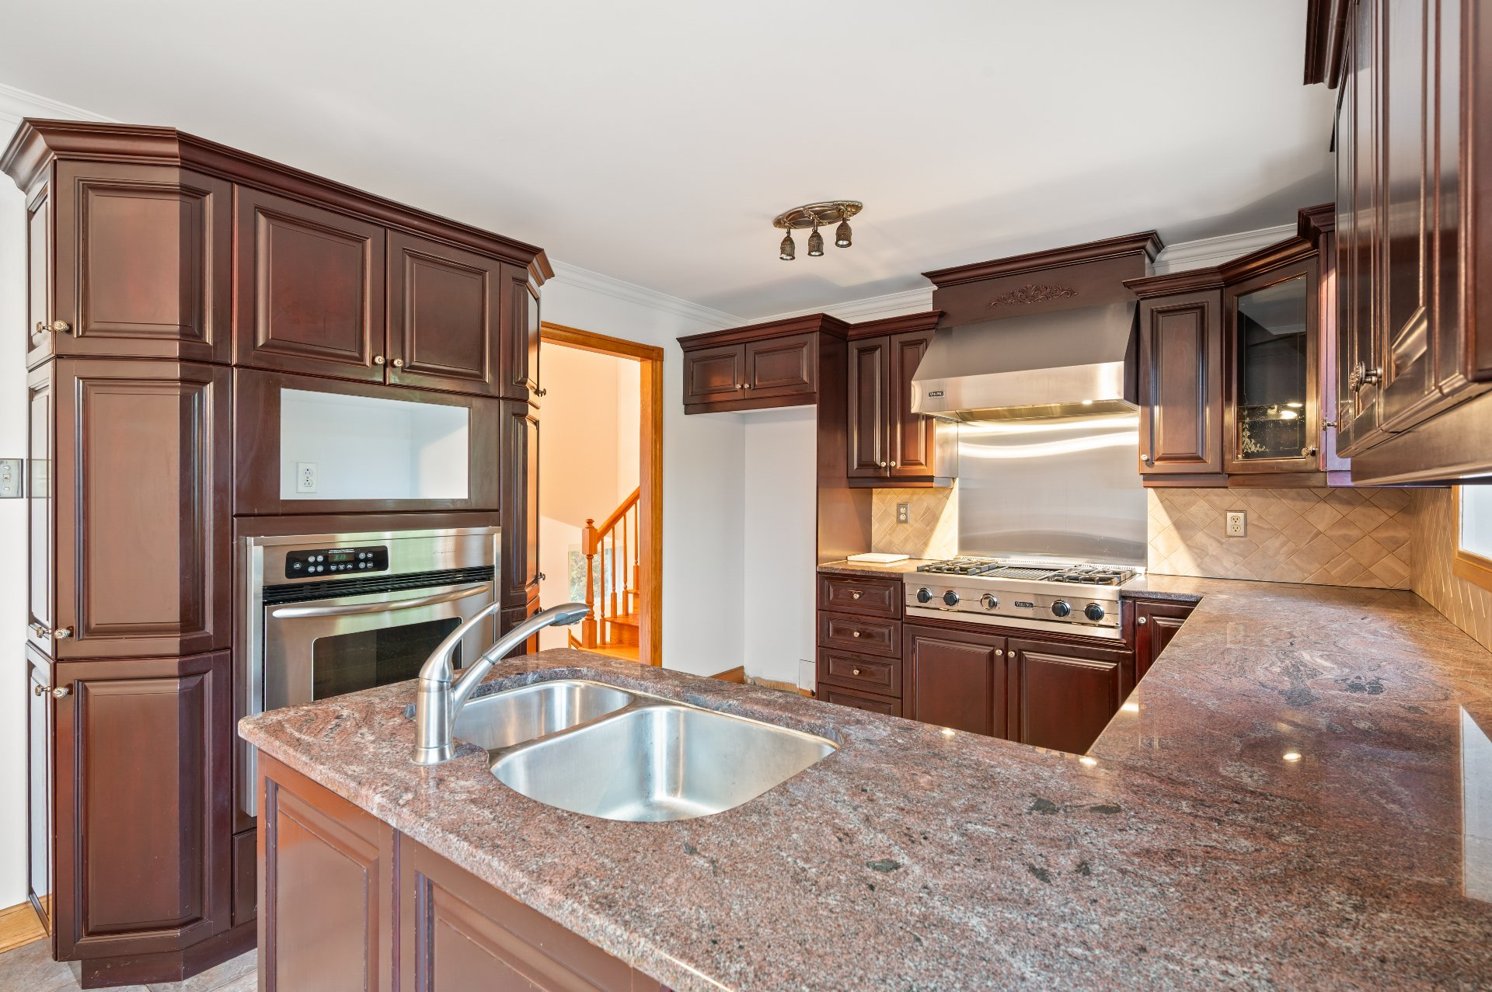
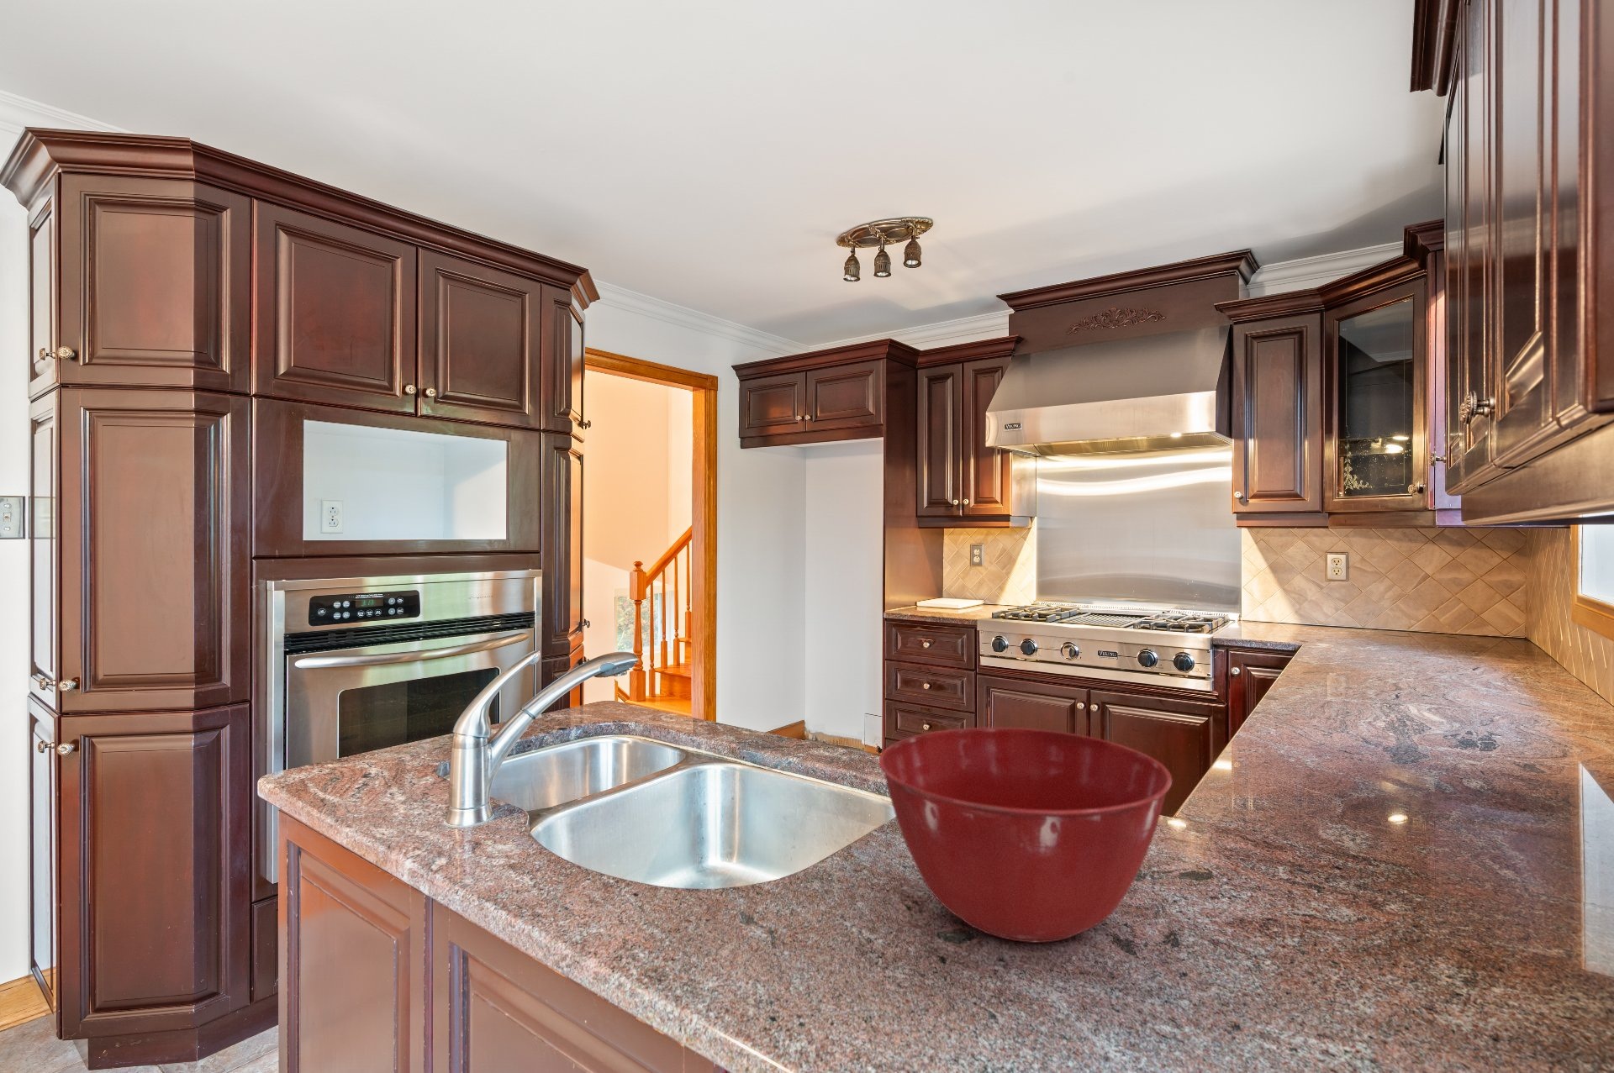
+ mixing bowl (1018, 835)
